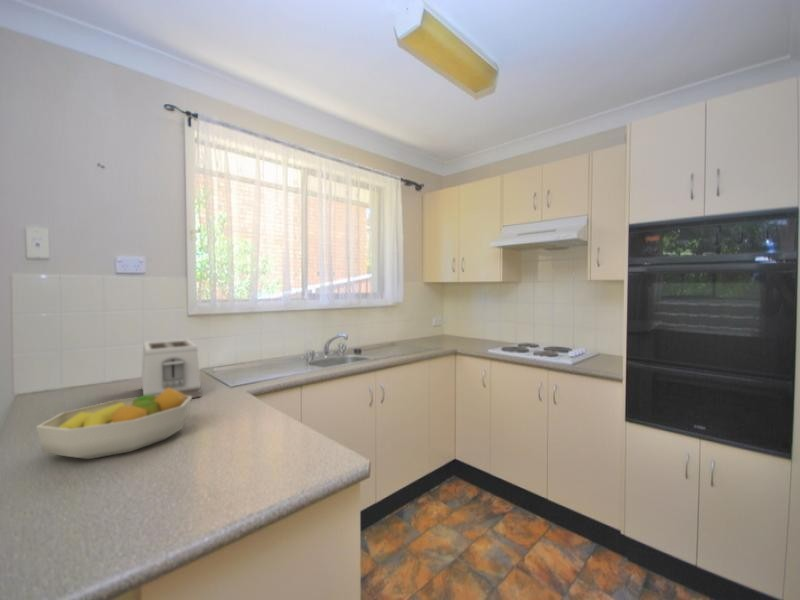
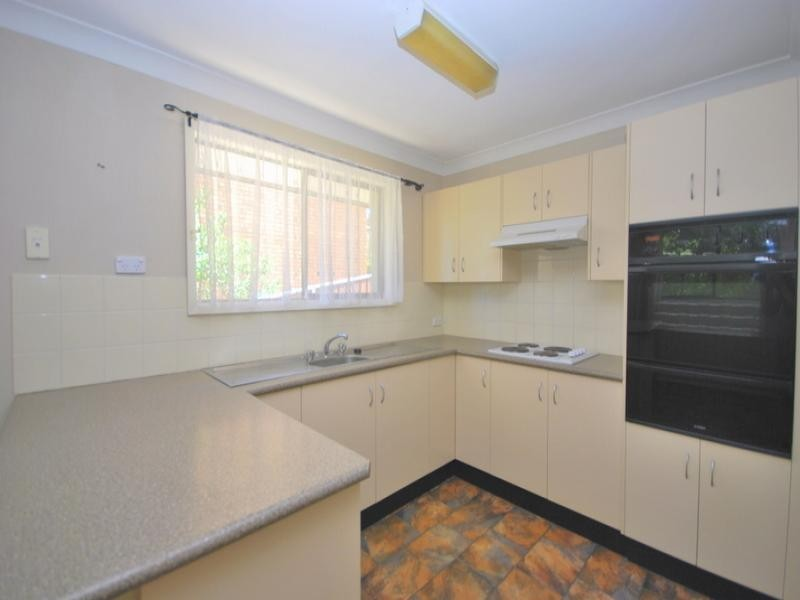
- fruit bowl (123, 418)
- toaster (169, 368)
